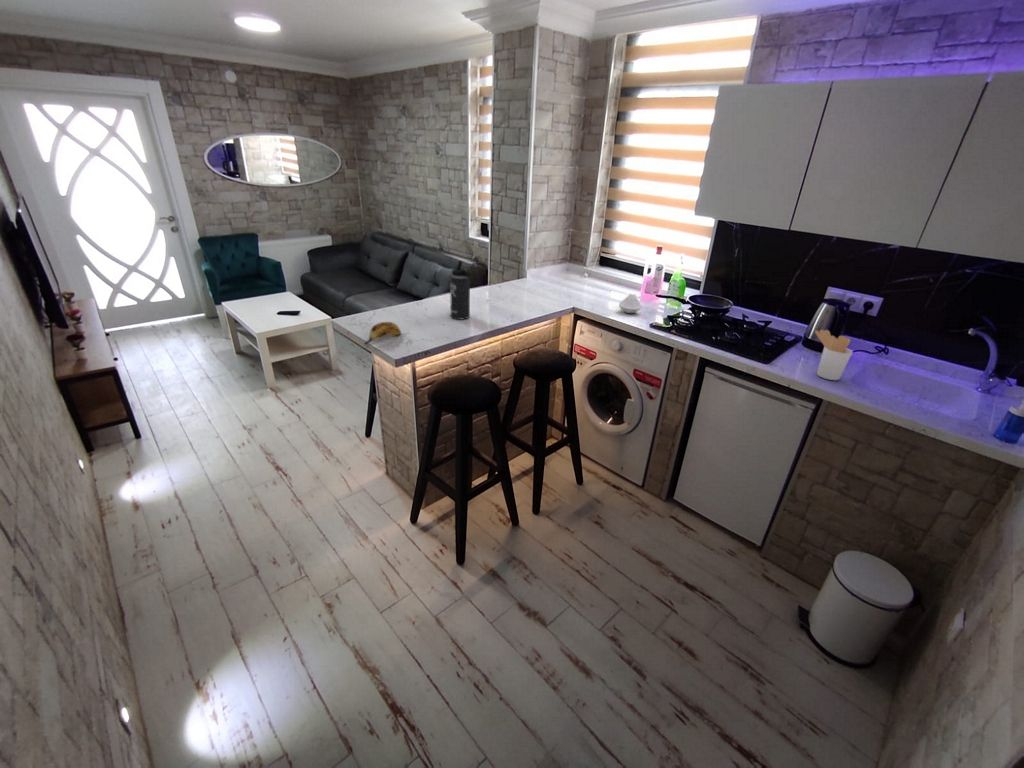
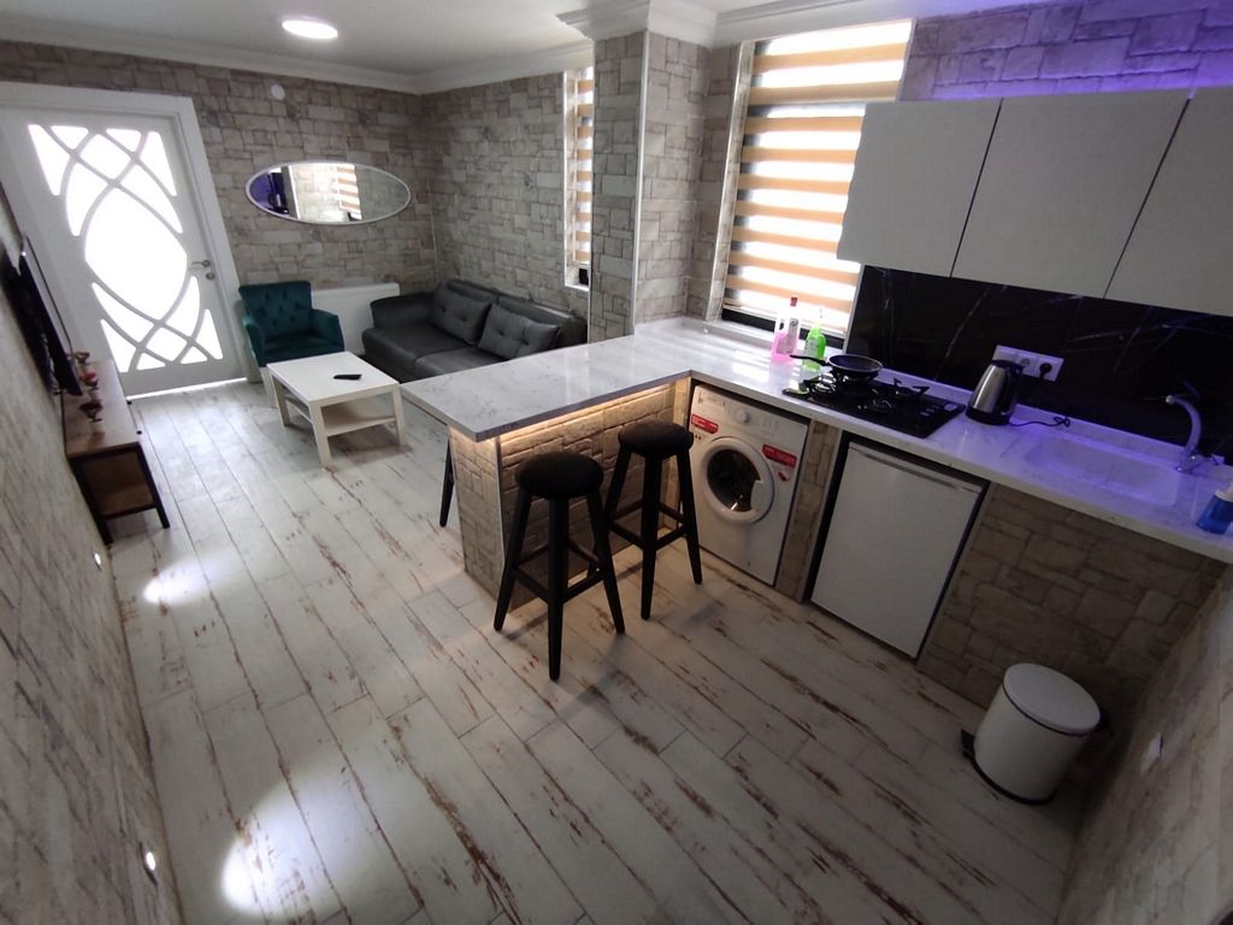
- banana (383, 331)
- spoon rest (630, 302)
- thermos bottle (461, 289)
- utensil holder (829, 353)
